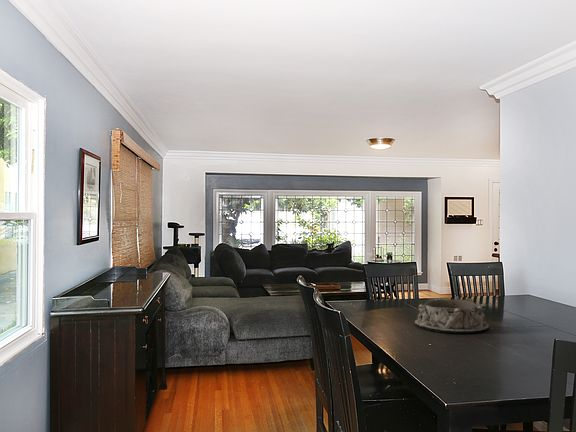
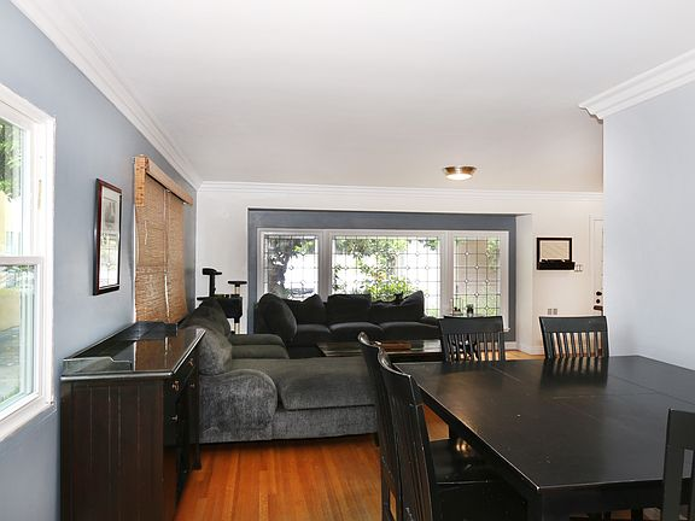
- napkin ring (452, 313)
